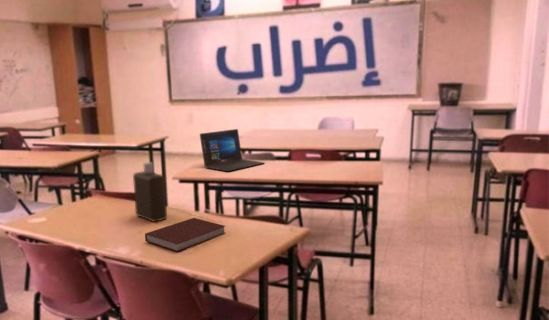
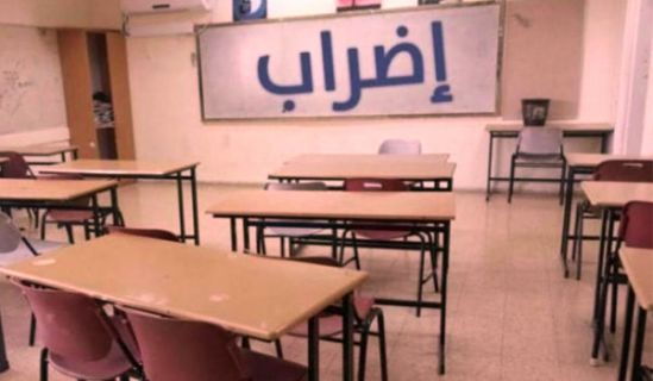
- bottle (149, 190)
- laptop (233, 149)
- notebook (186, 233)
